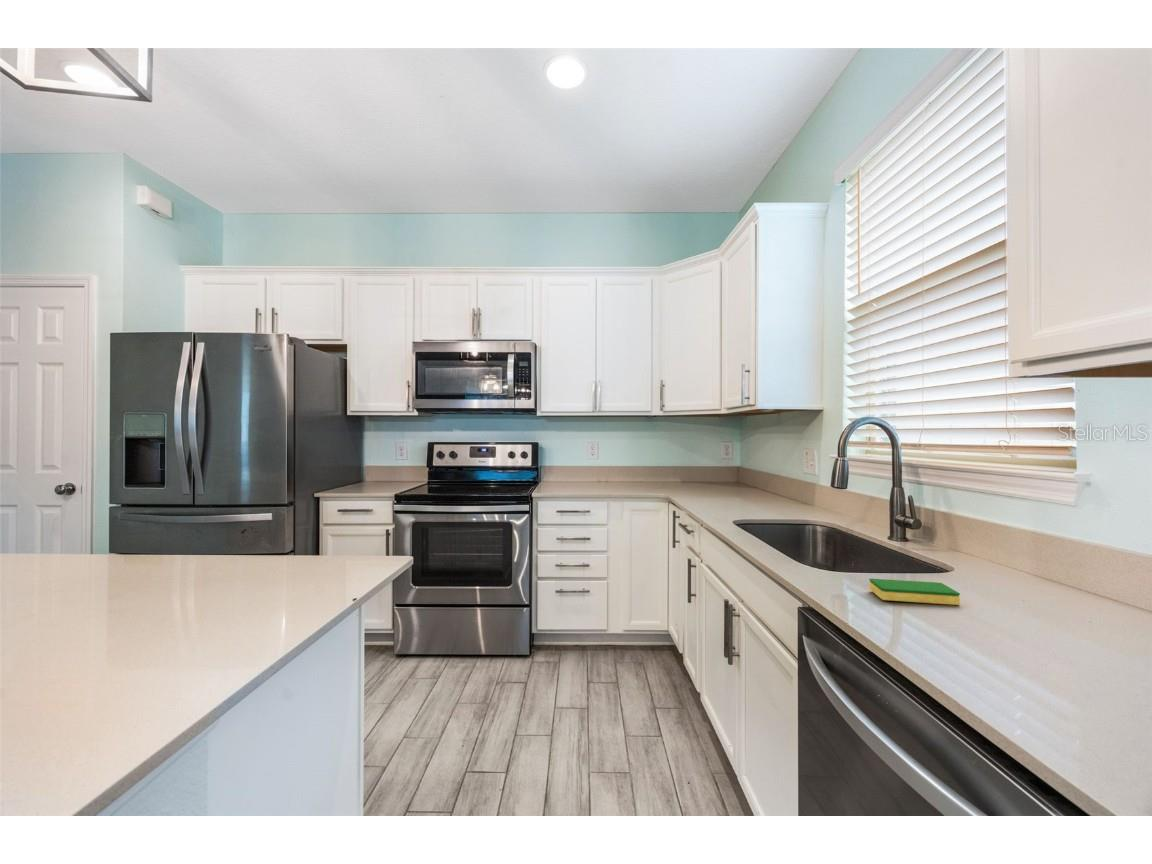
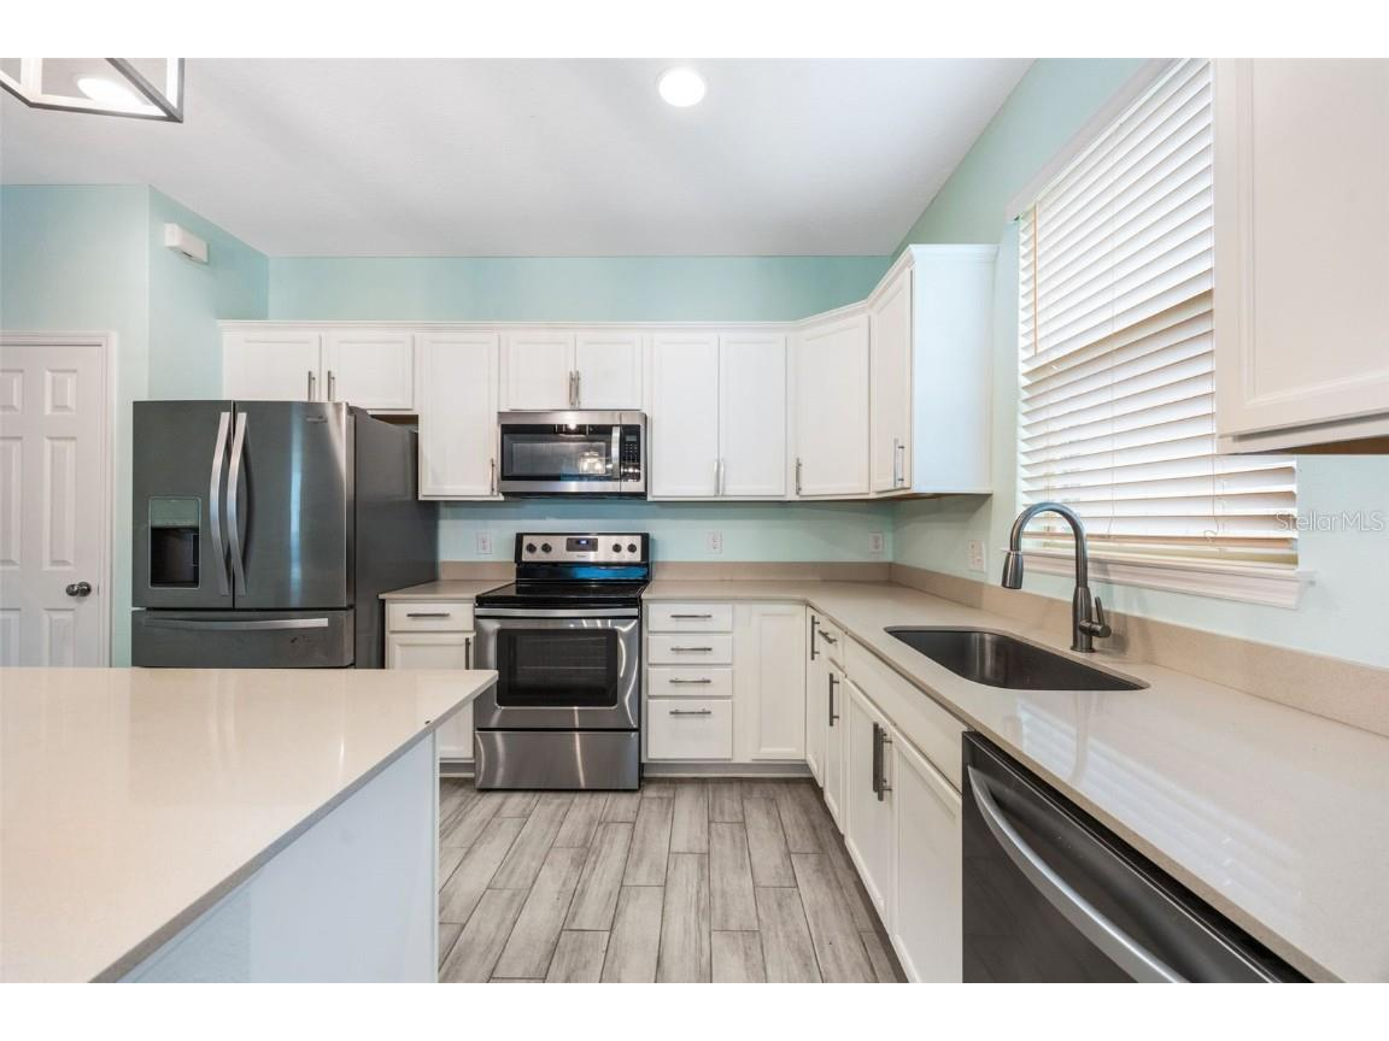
- dish sponge (912, 591)
